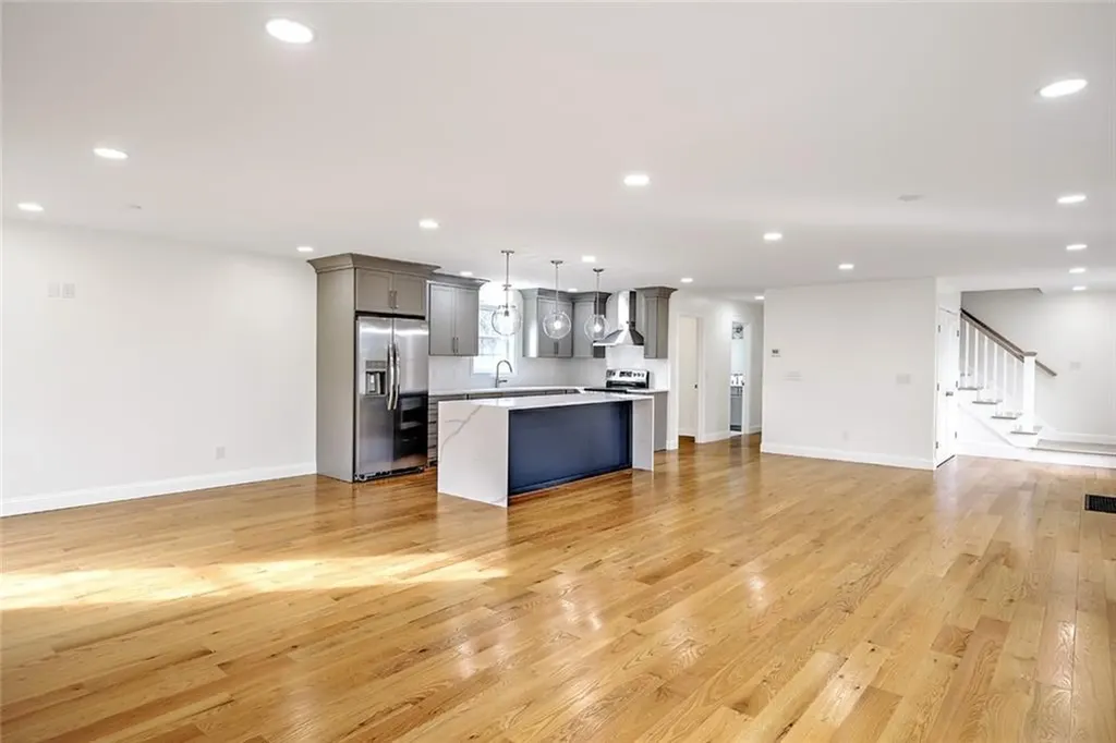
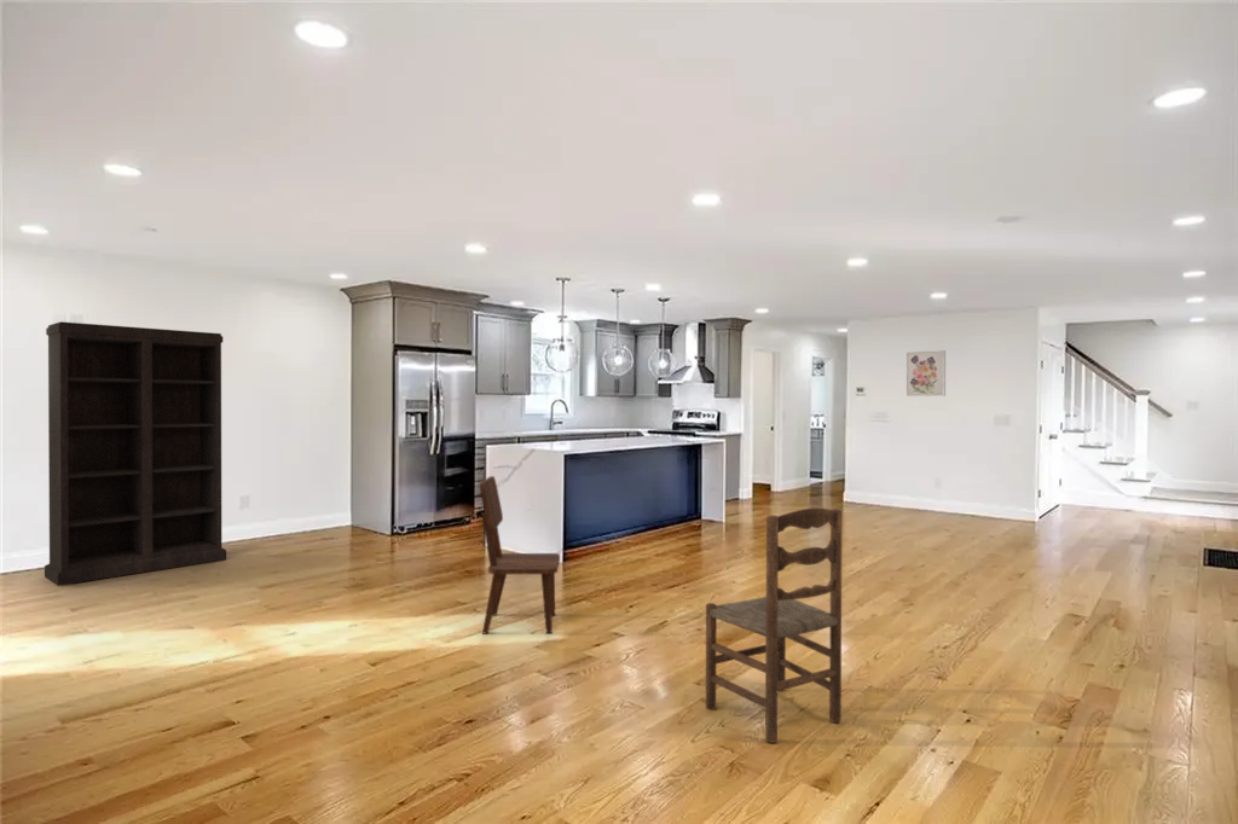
+ dining chair (521, 553)
+ wall art (925, 373)
+ bookshelf (139, 448)
+ dining chair (775, 608)
